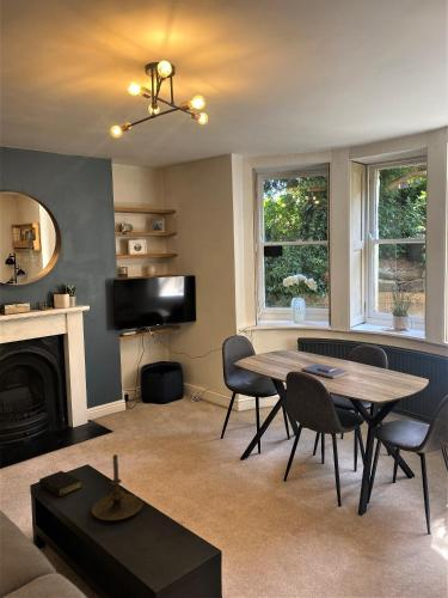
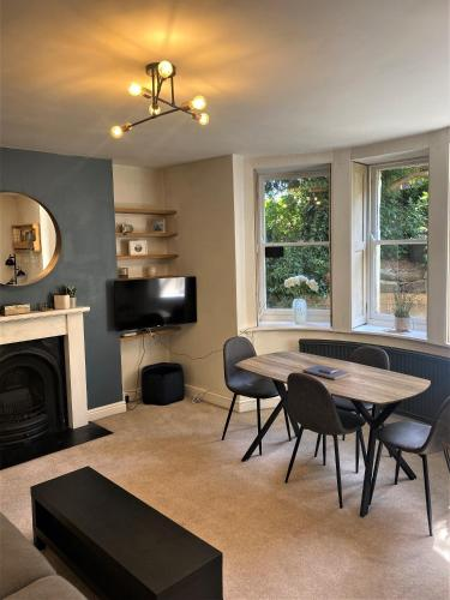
- bible (62, 484)
- candle holder (116, 482)
